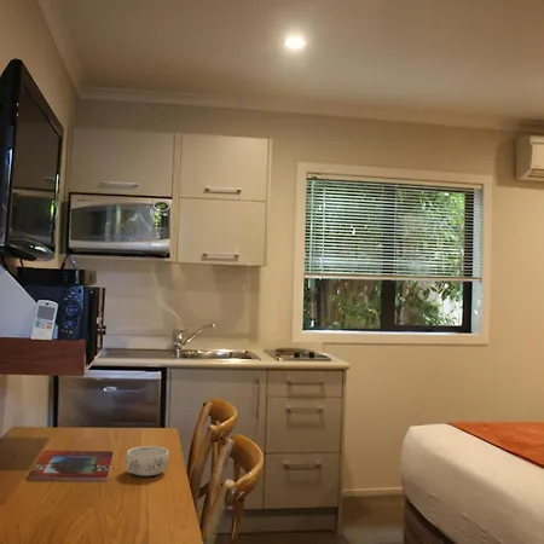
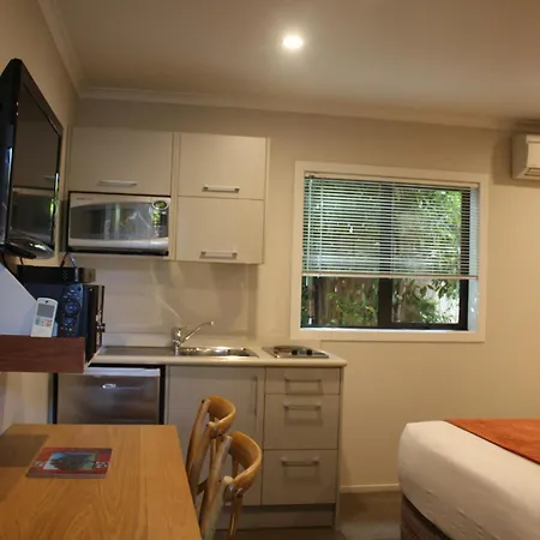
- decorative bowl (144, 462)
